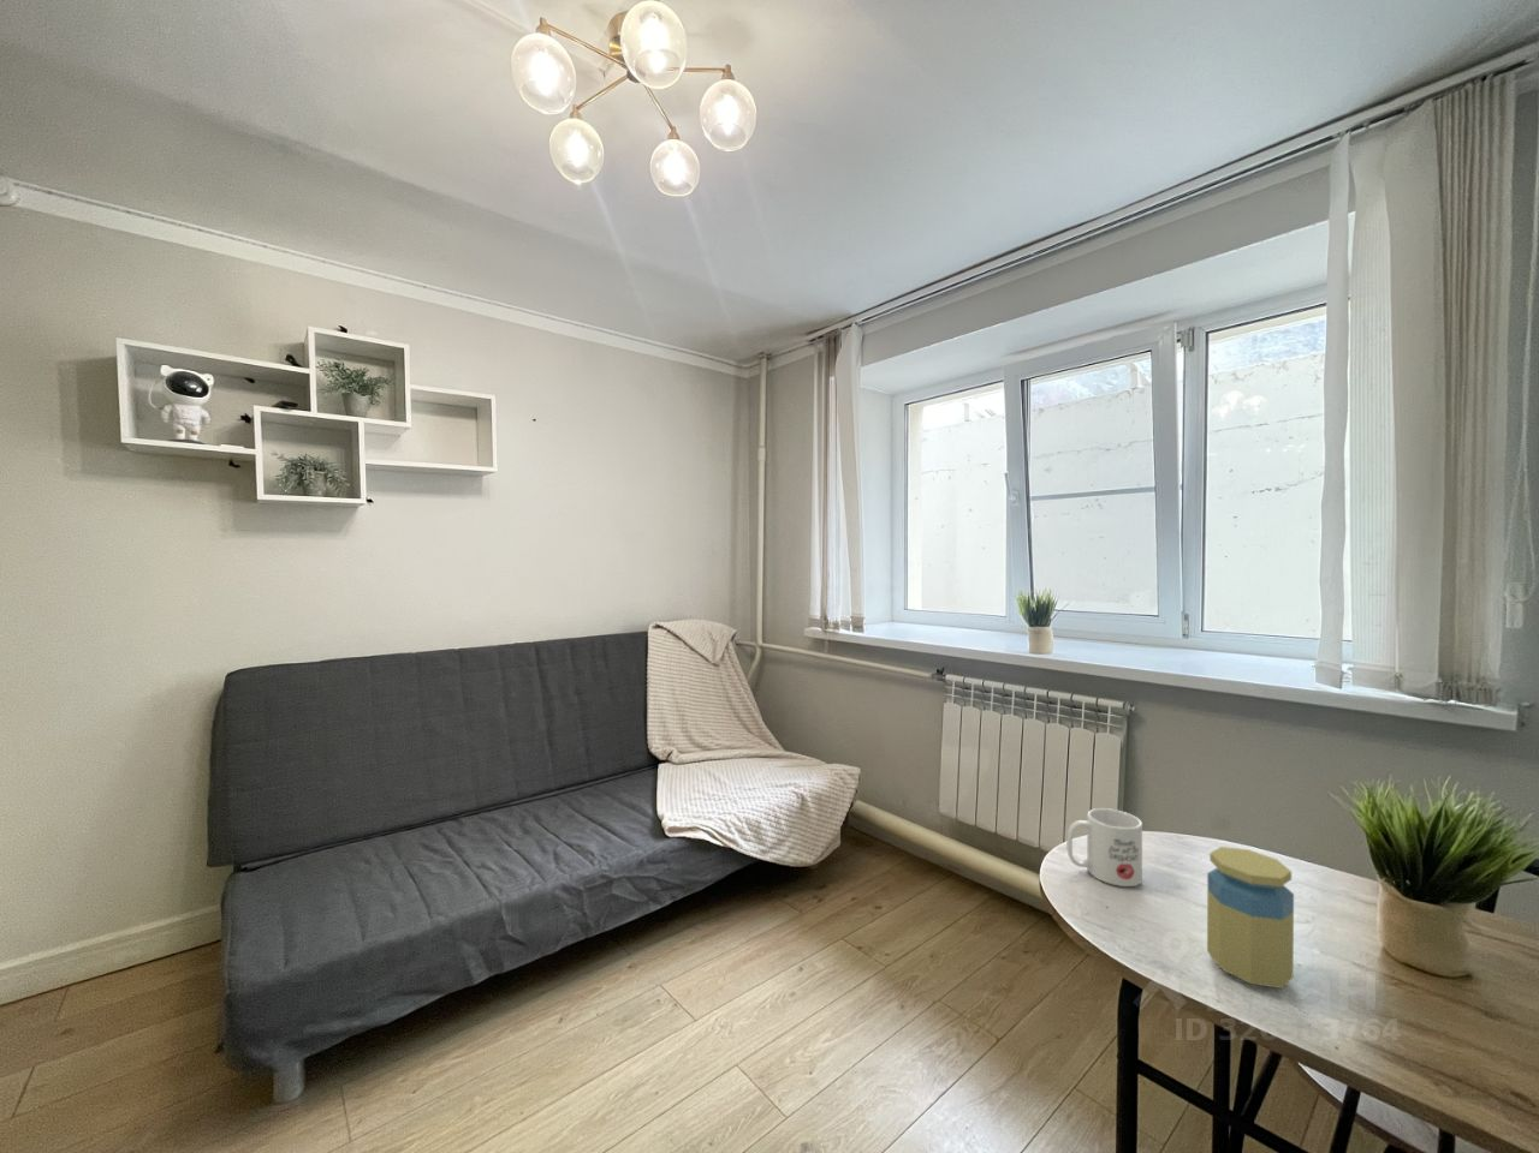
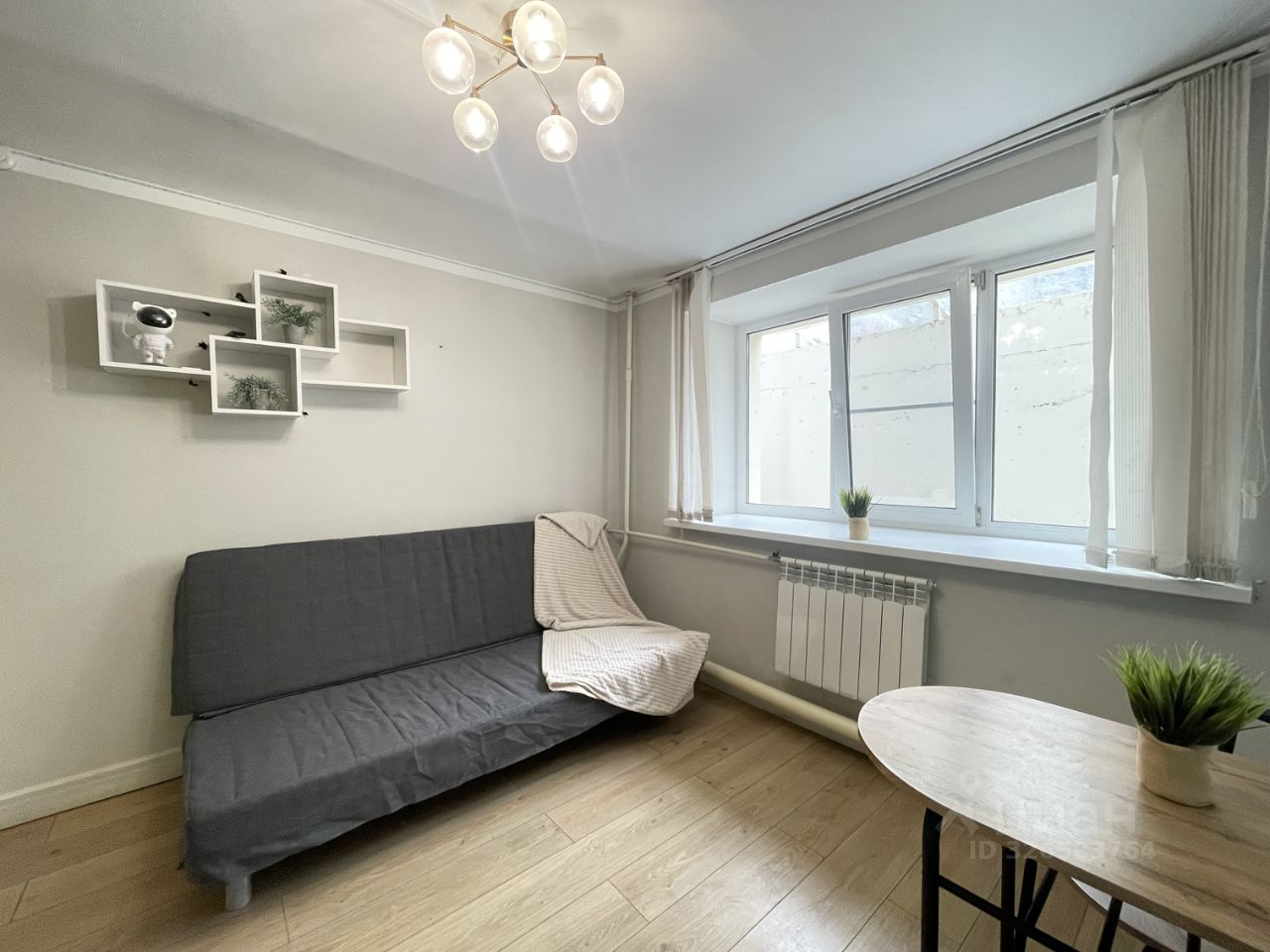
- mug (1103, 844)
- jar (1248, 916)
